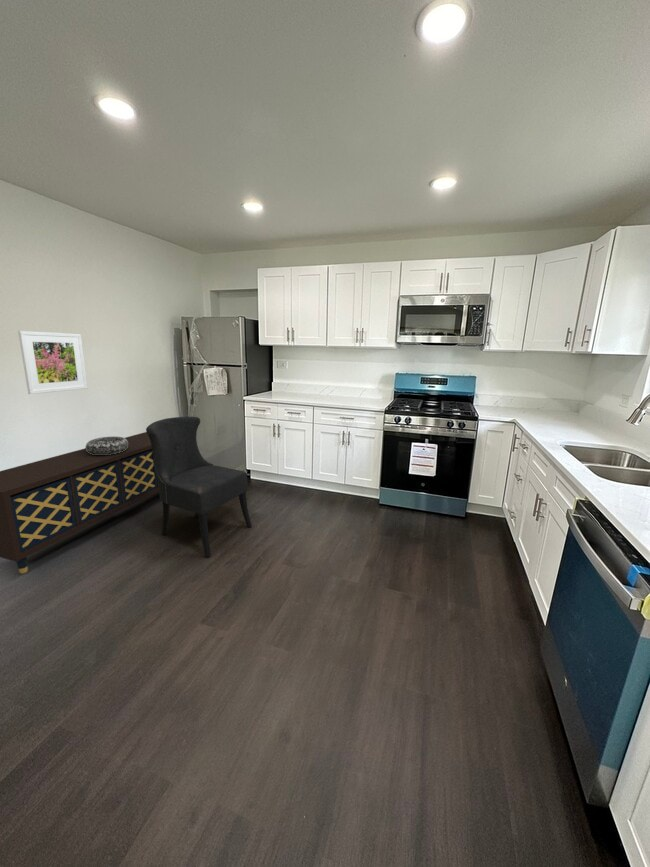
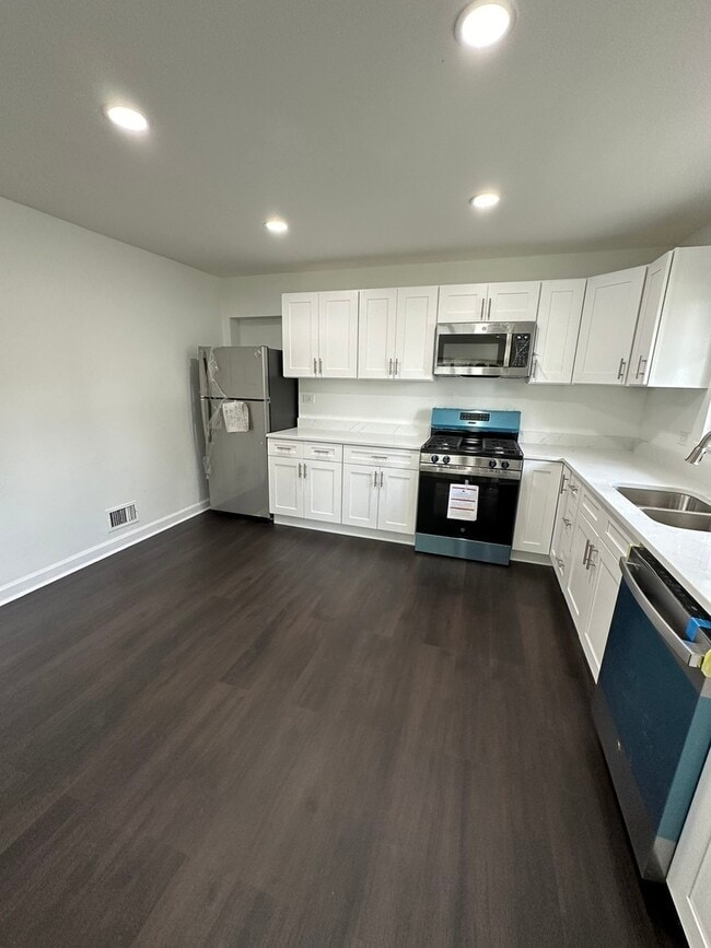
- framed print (56, 362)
- sideboard (104, 486)
- decorative bowl (107, 445)
- dining chair (202, 480)
